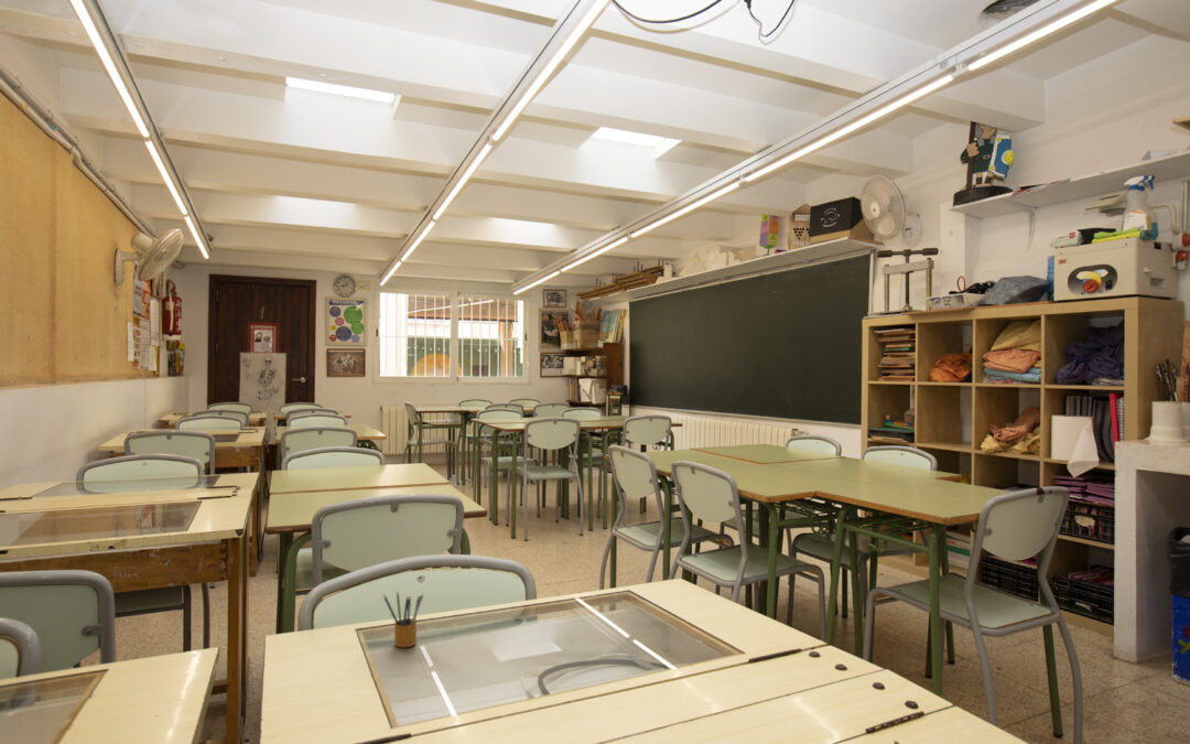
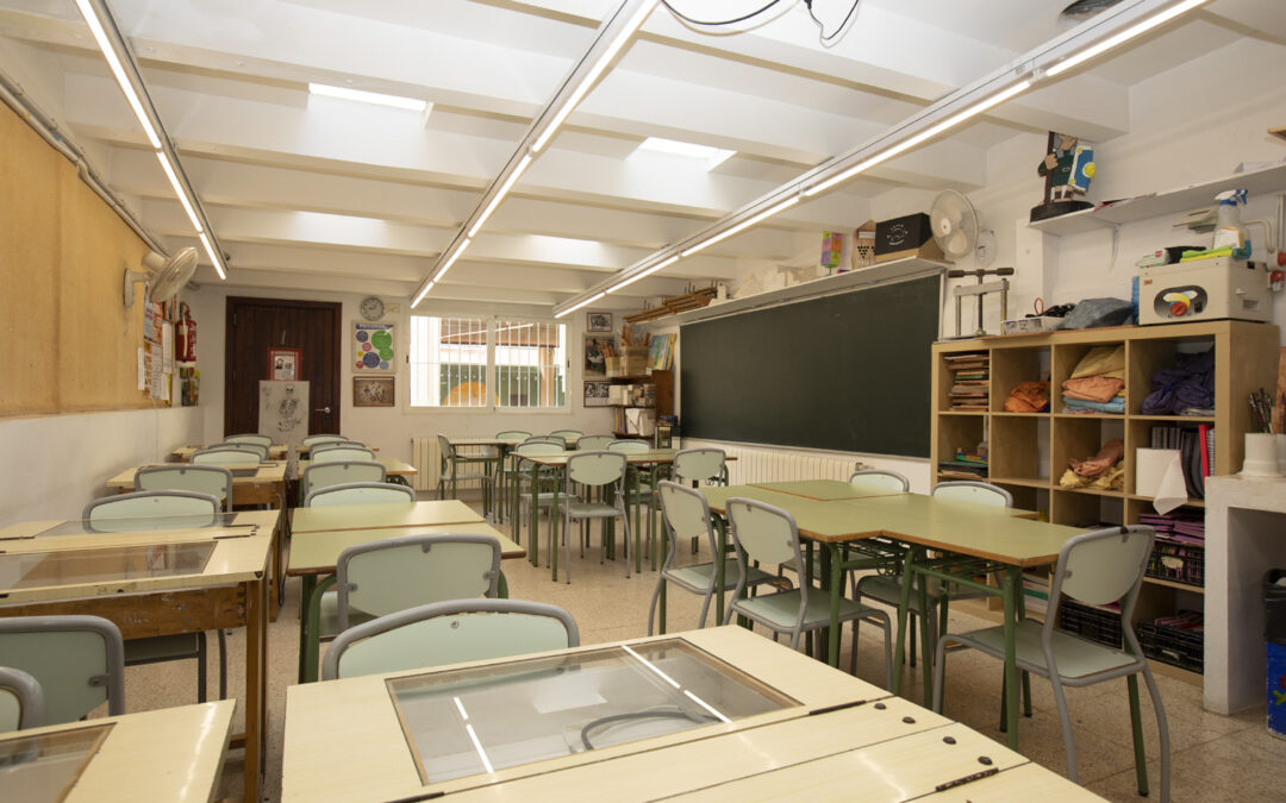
- pencil box (403, 617)
